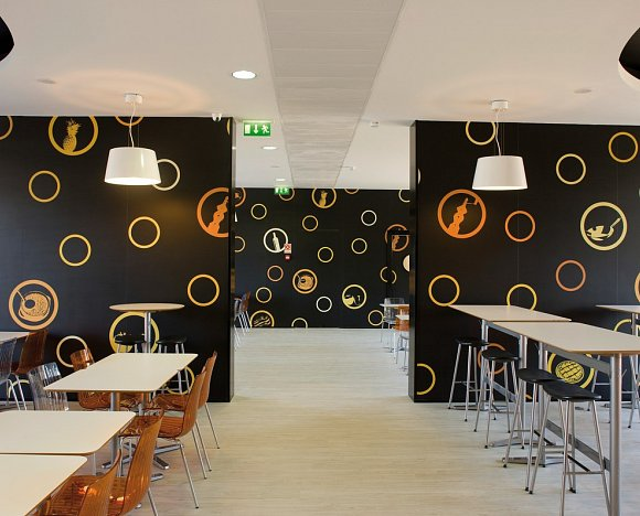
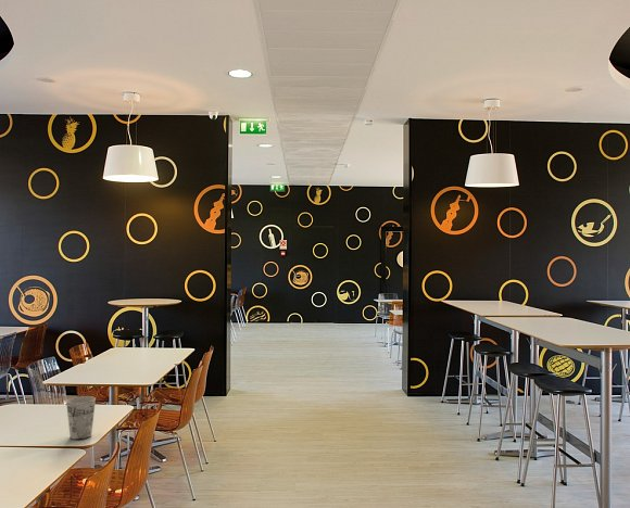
+ cup (80, 418)
